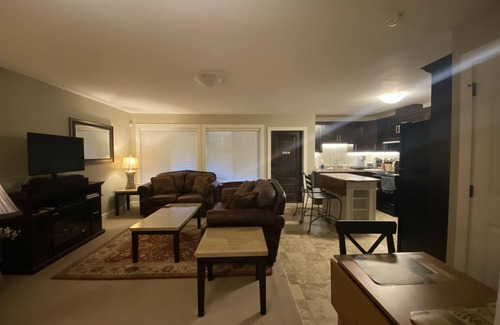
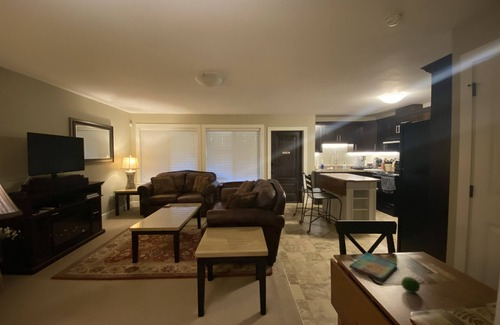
+ dish towel (373, 265)
+ fruit (410, 284)
